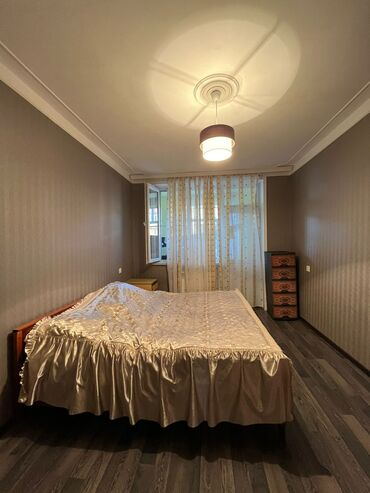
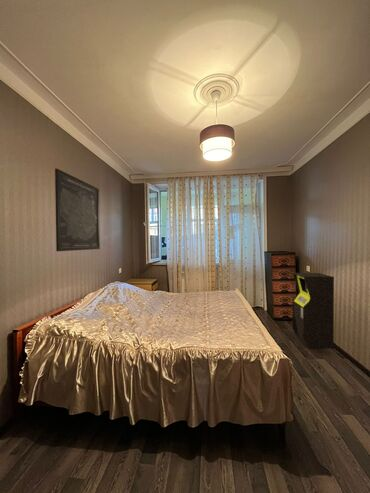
+ wall art (80, 215)
+ storage cabinet (311, 308)
